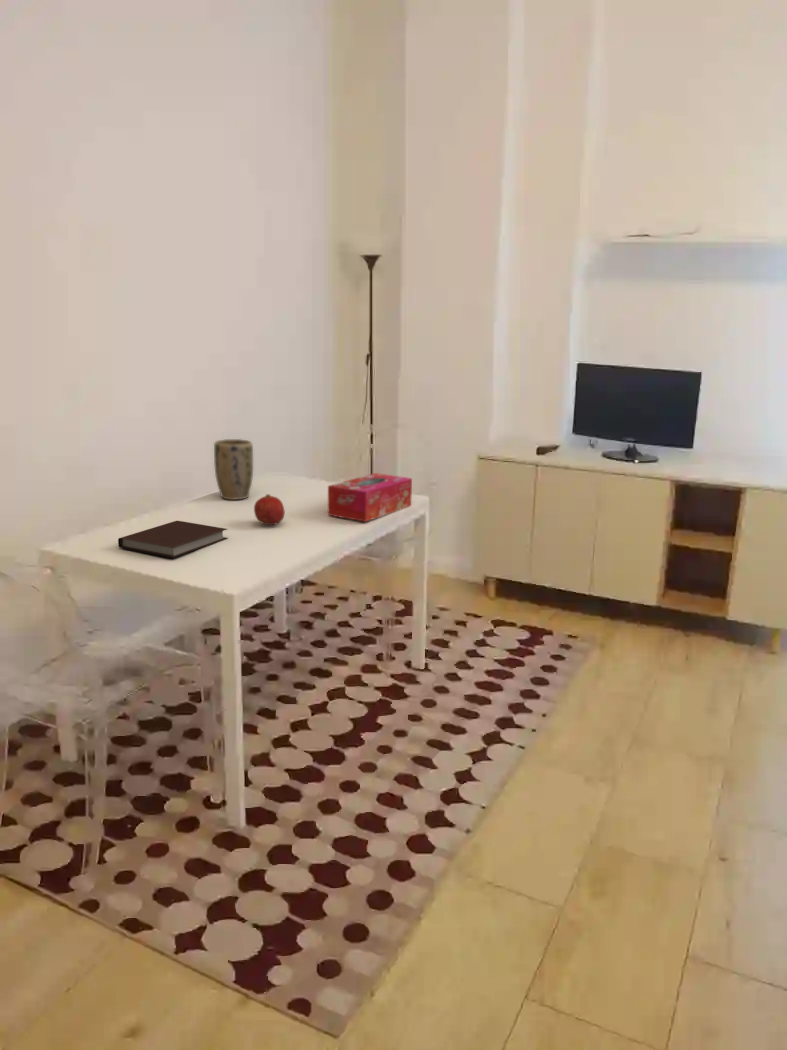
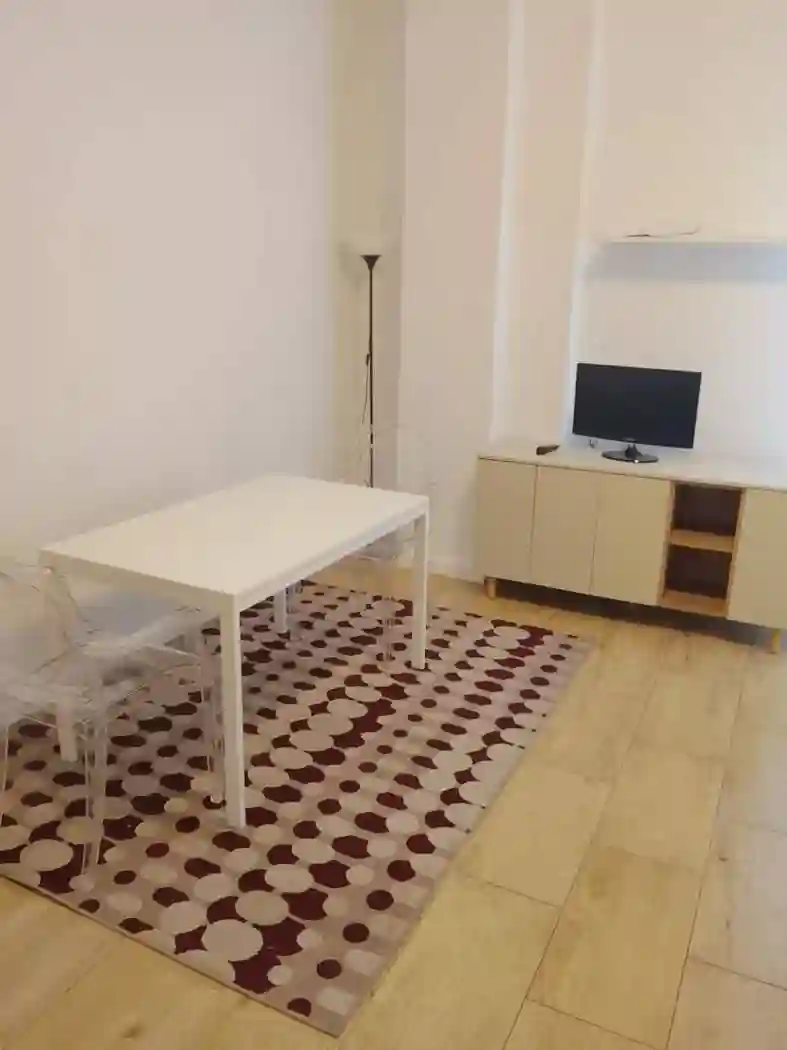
- notebook (174, 537)
- plant pot (233, 469)
- tissue box (370, 496)
- fruit (269, 509)
